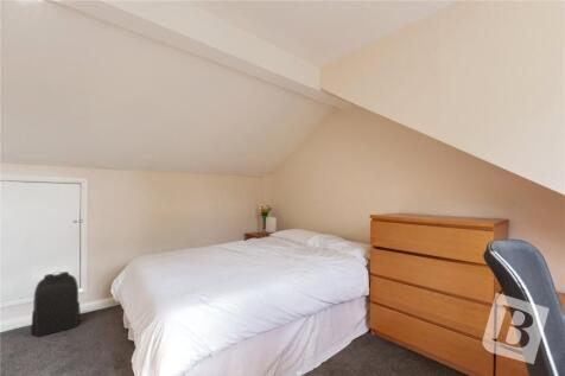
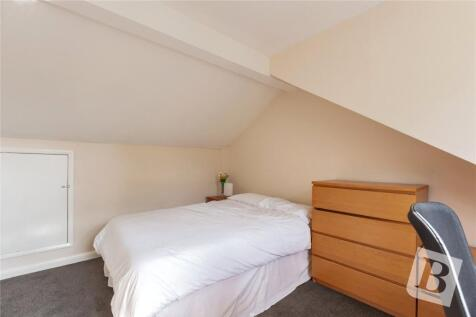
- backpack (56, 299)
